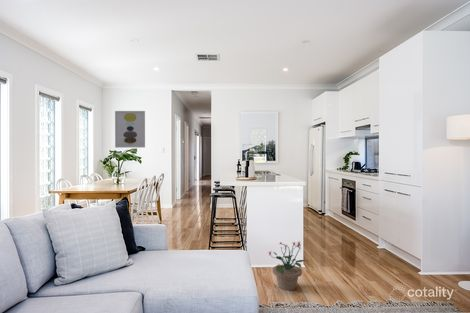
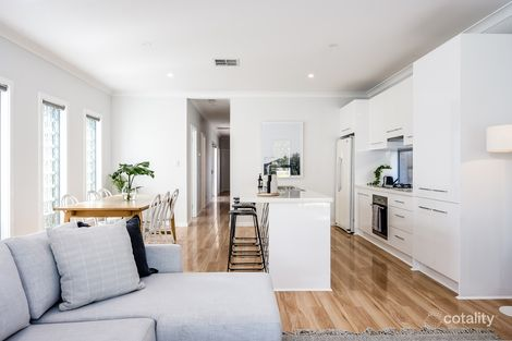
- wall art (129, 129)
- potted plant (289, 263)
